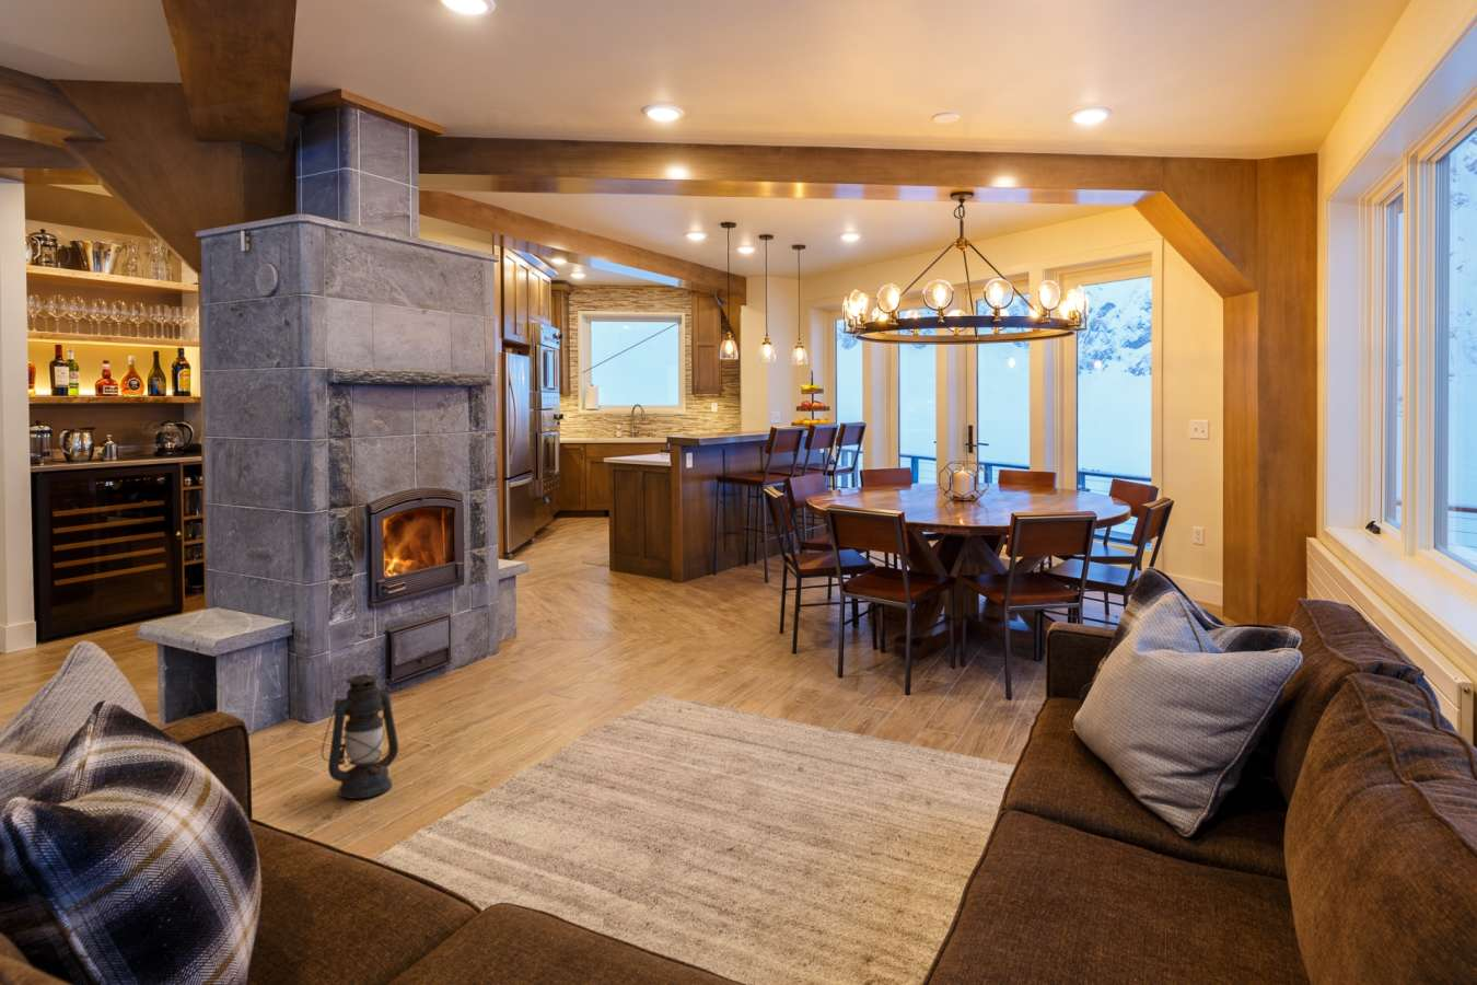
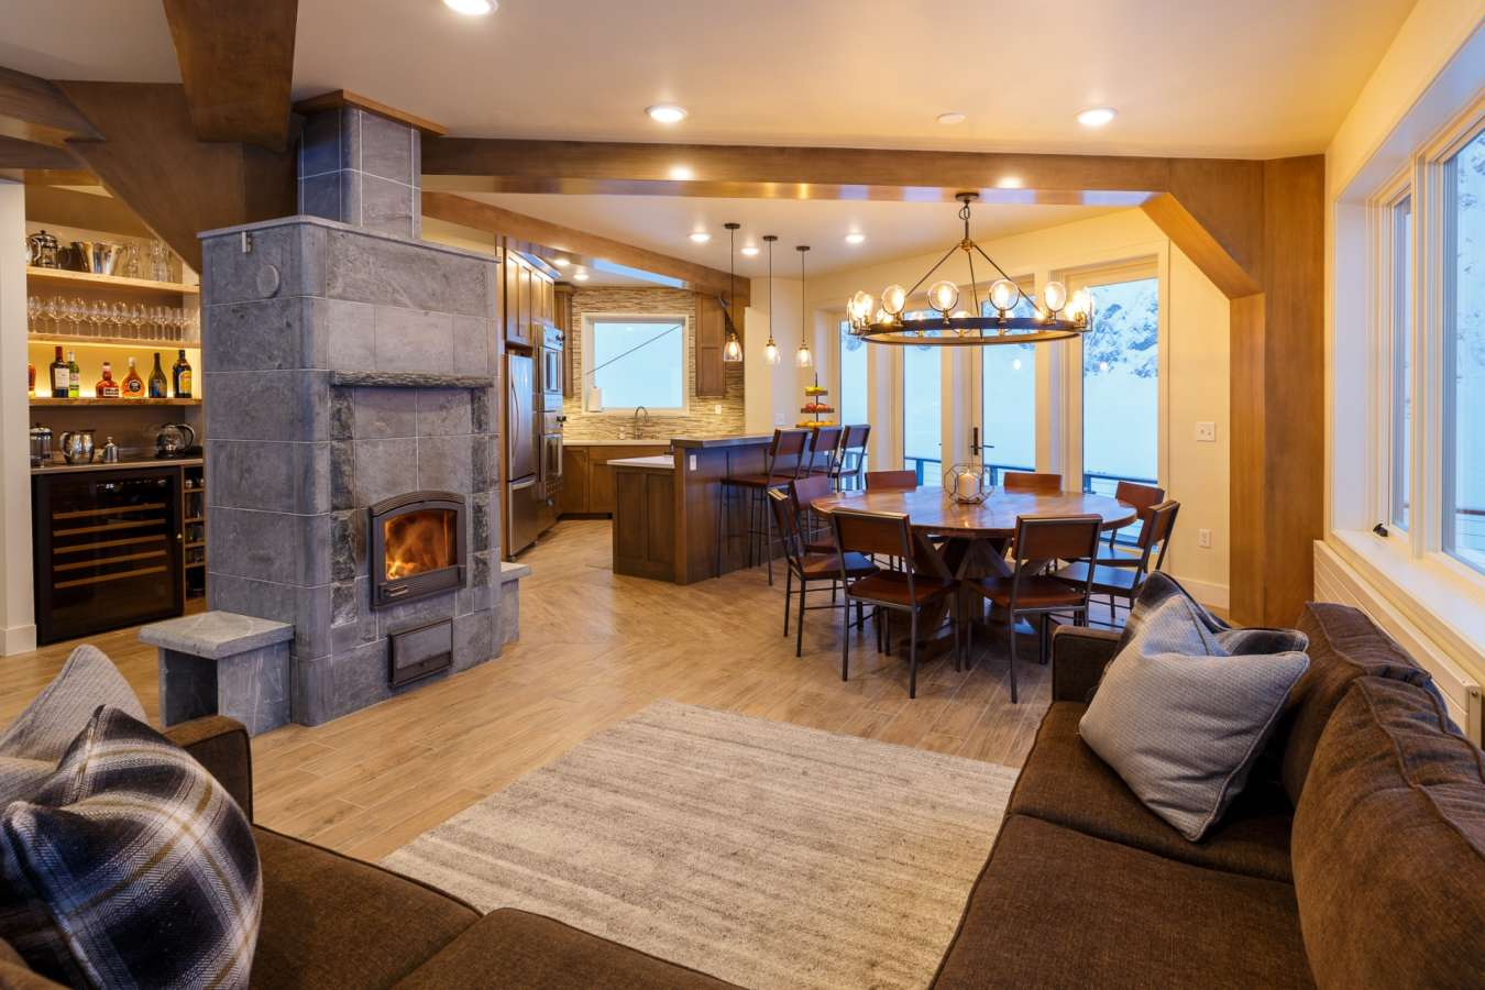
- lantern (363, 731)
